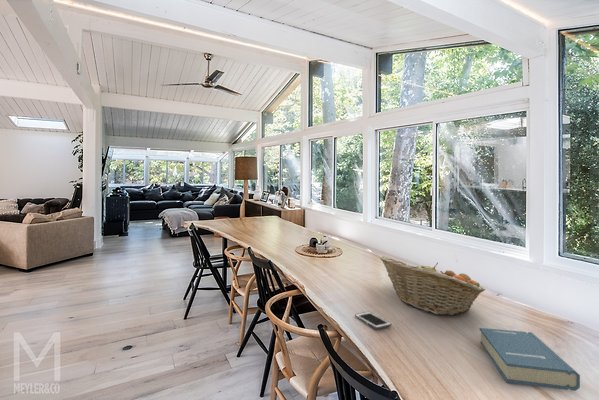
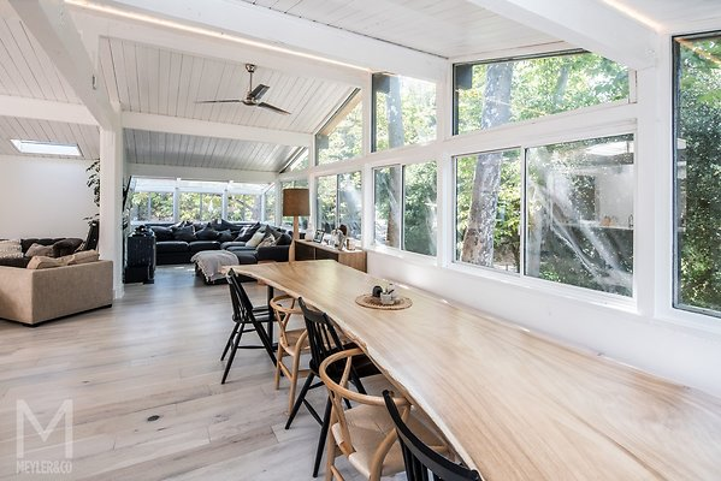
- cell phone (372, 320)
- hardback book (522, 355)
- fruit basket (427, 280)
